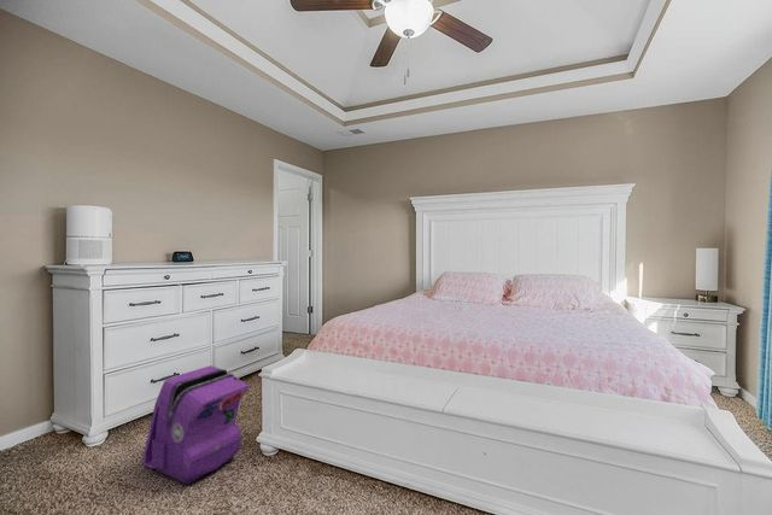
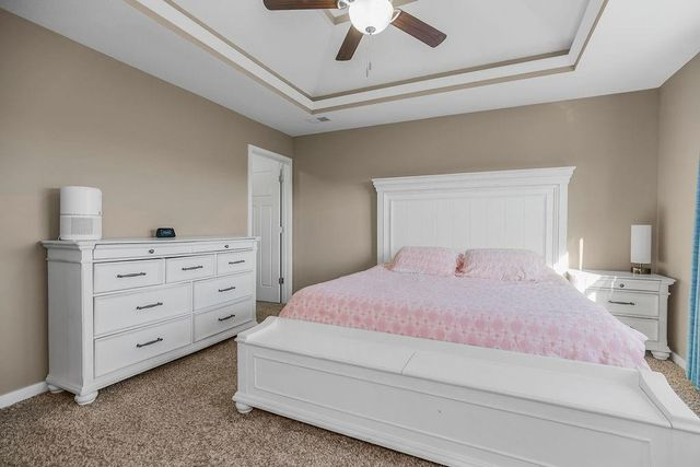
- backpack (197, 419)
